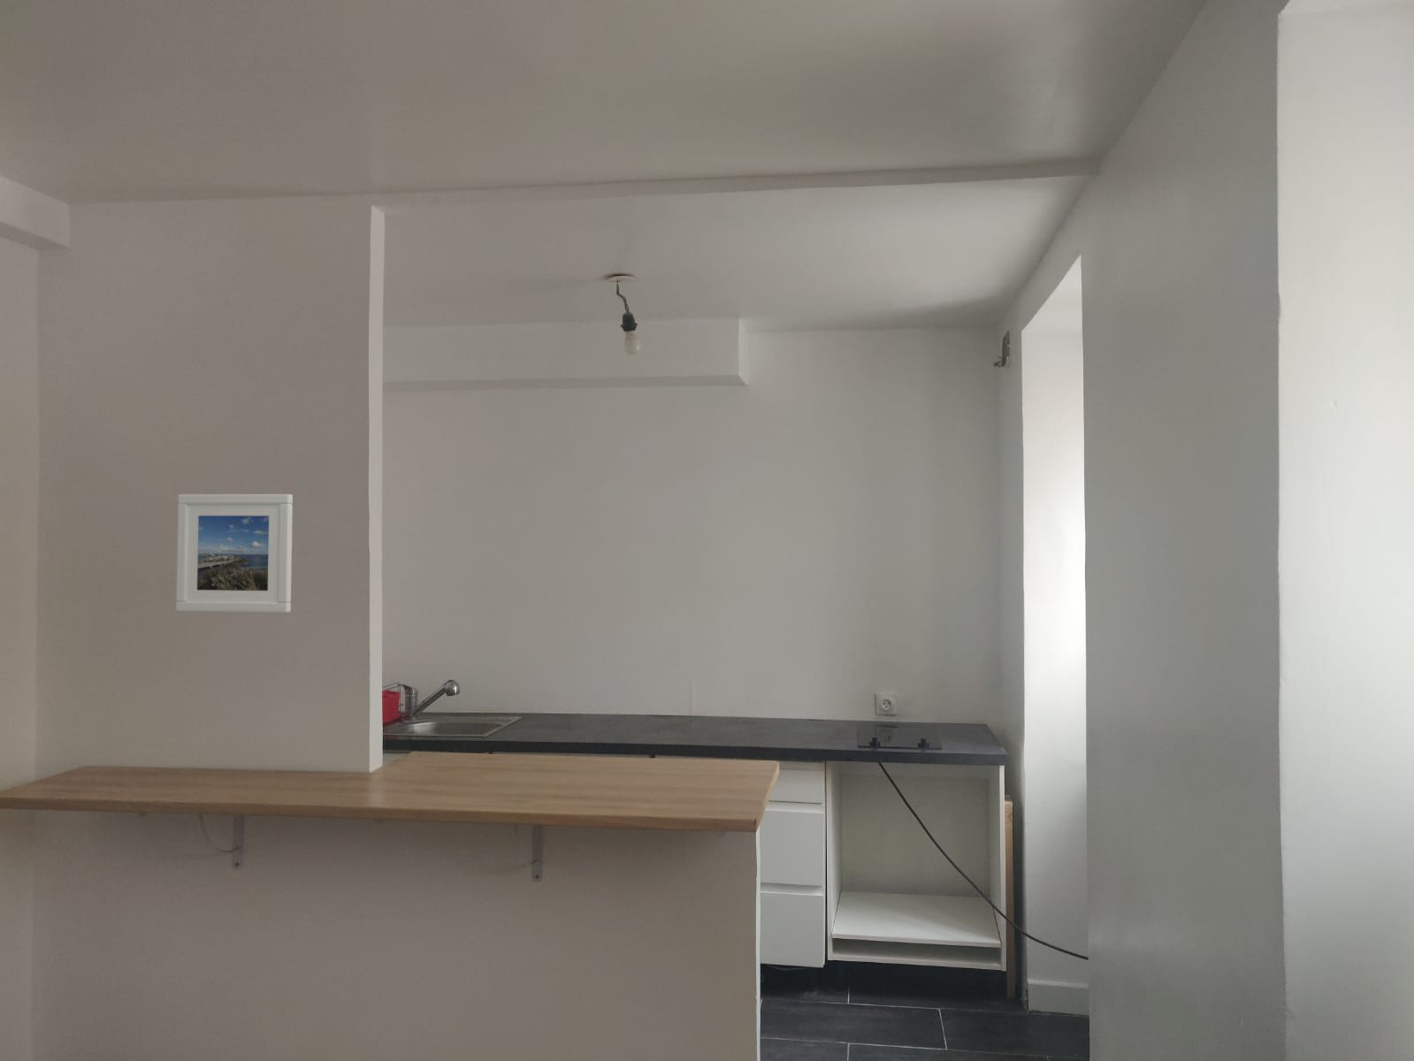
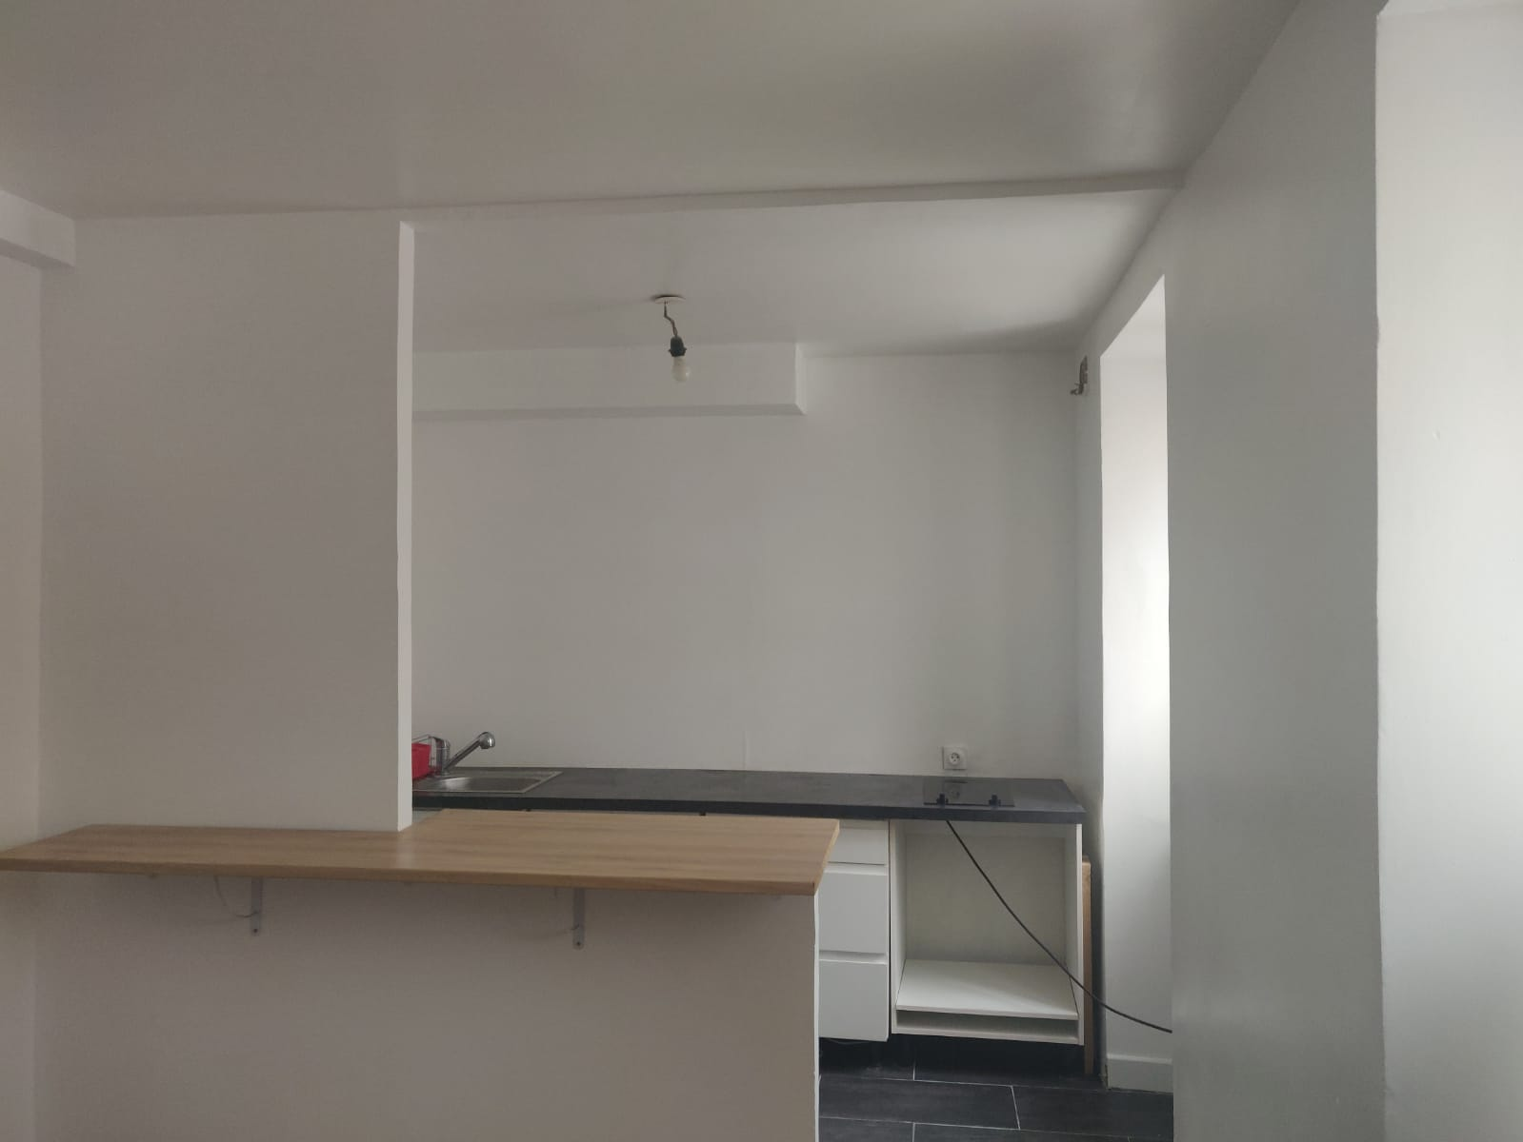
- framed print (234, 553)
